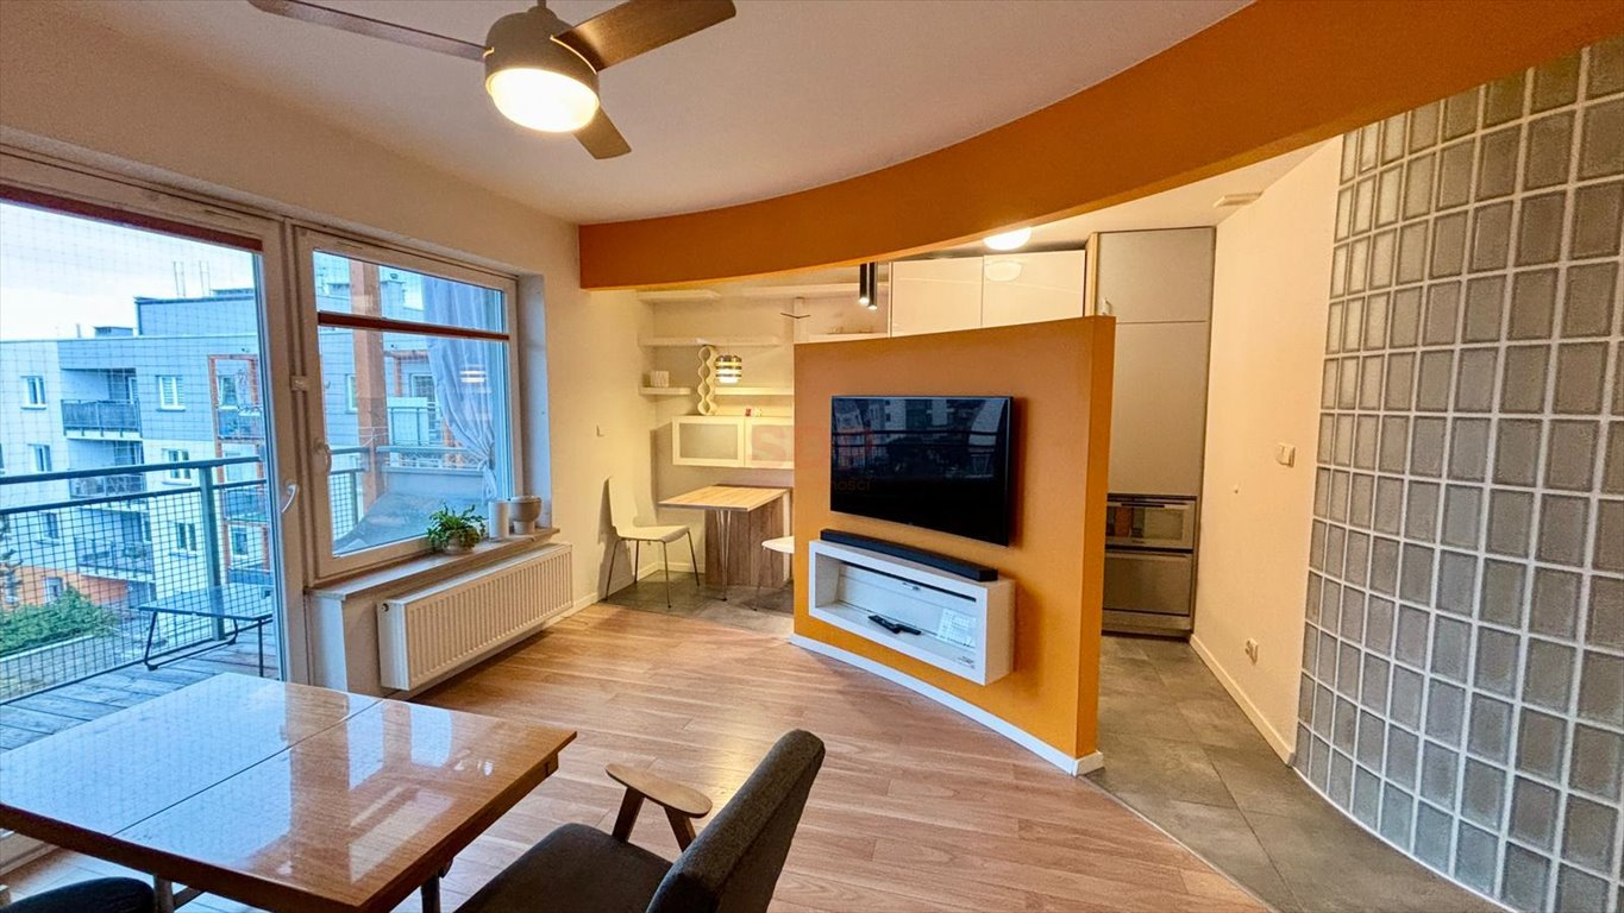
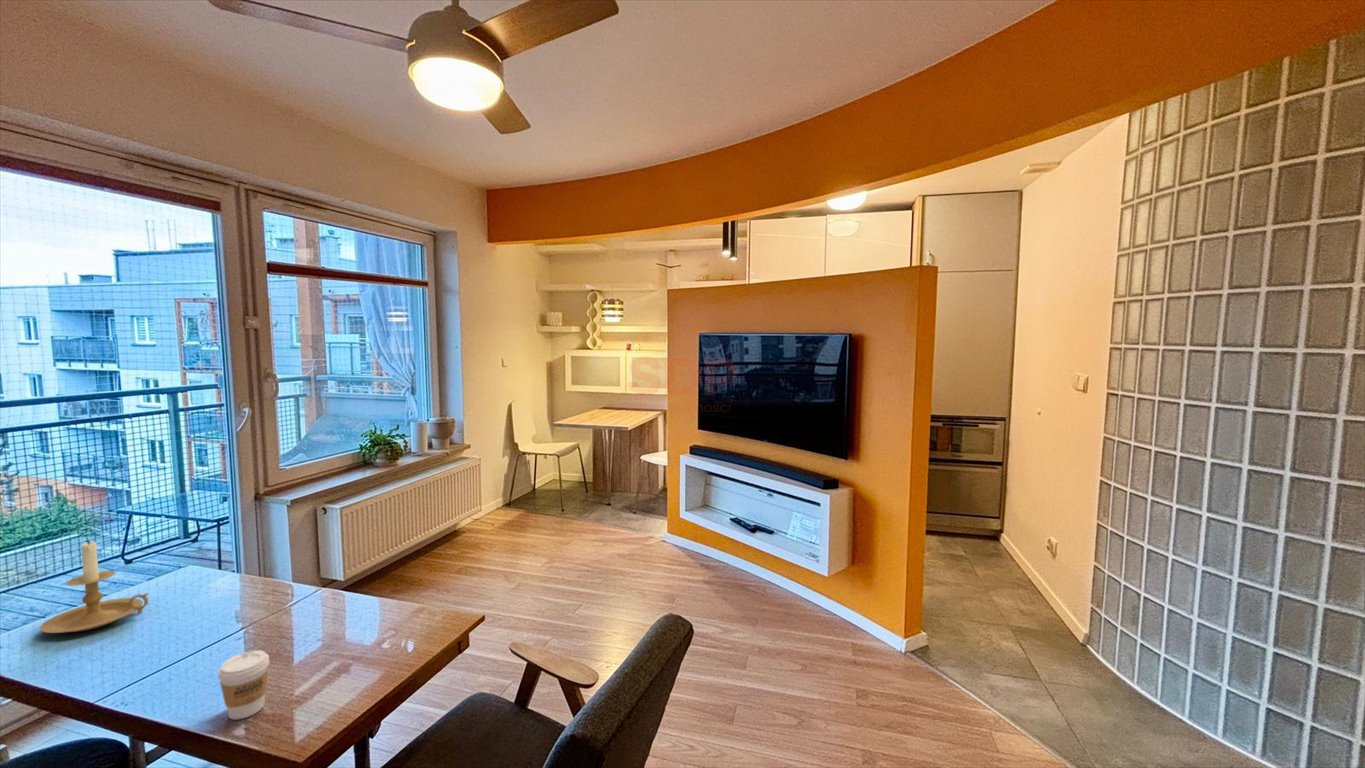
+ candle holder (91, 581)
+ coffee cup (245, 684)
